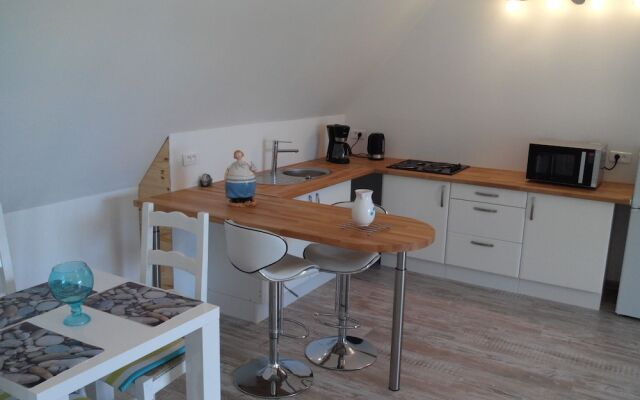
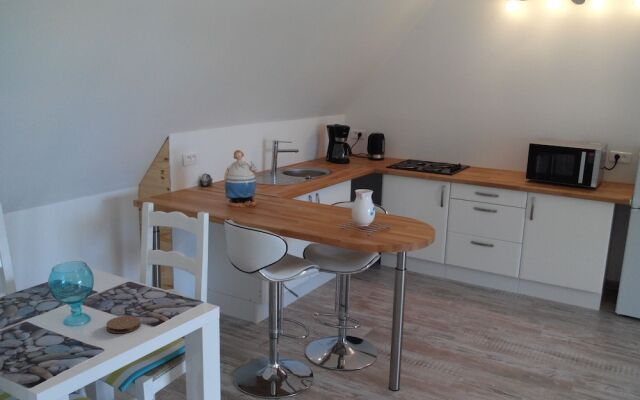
+ coaster (123, 324)
